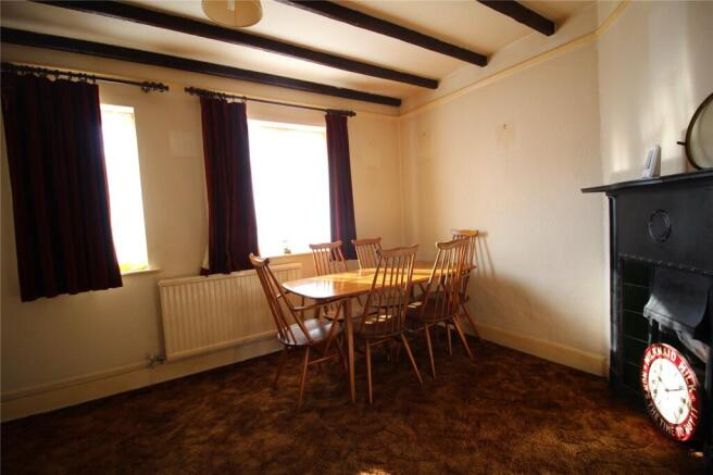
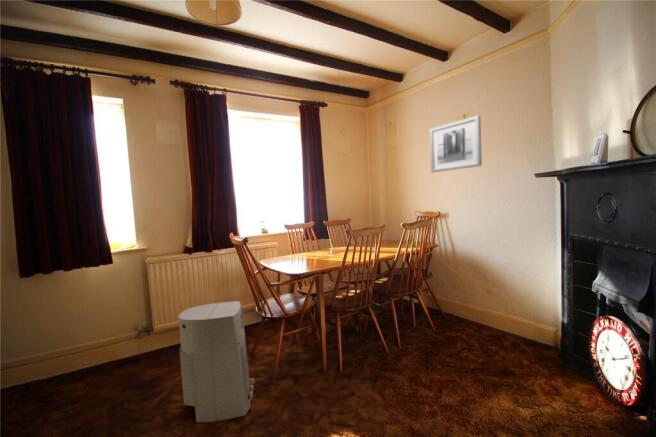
+ wall art (453, 146)
+ air purifier (216, 357)
